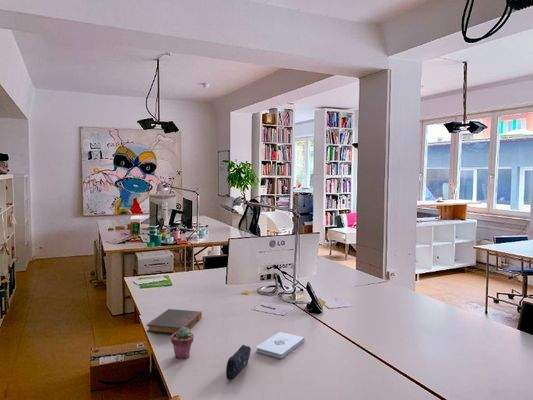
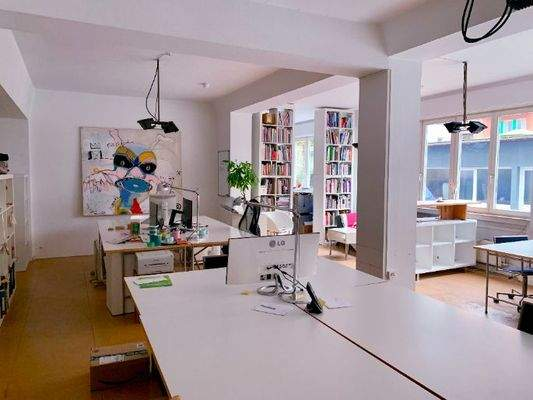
- pencil case (238, 361)
- potted succulent (182, 341)
- book (175, 321)
- notepad (280, 344)
